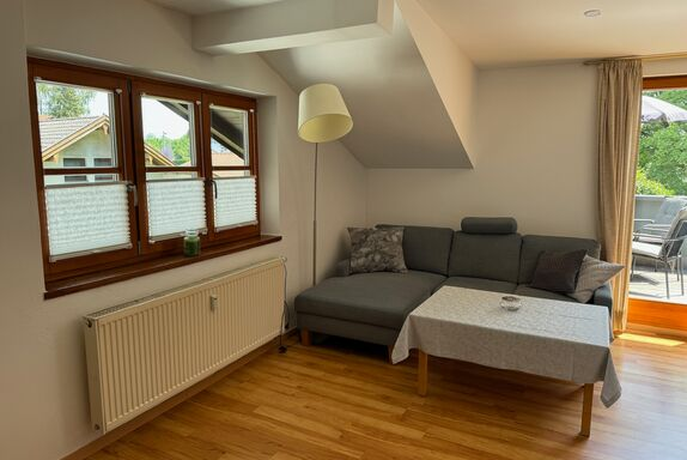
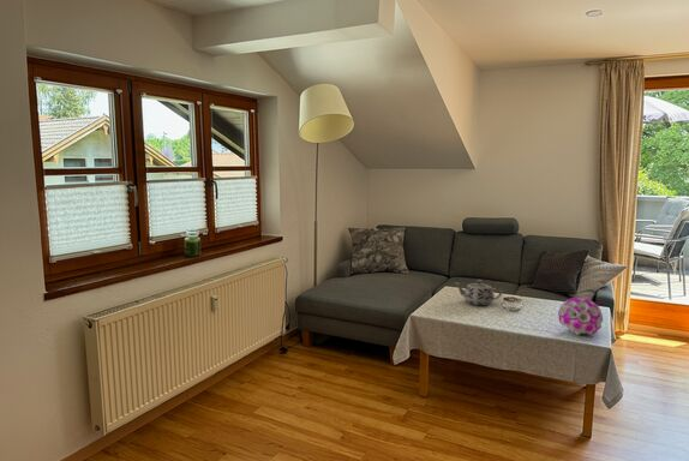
+ decorative ball (580, 315)
+ teapot (477, 291)
